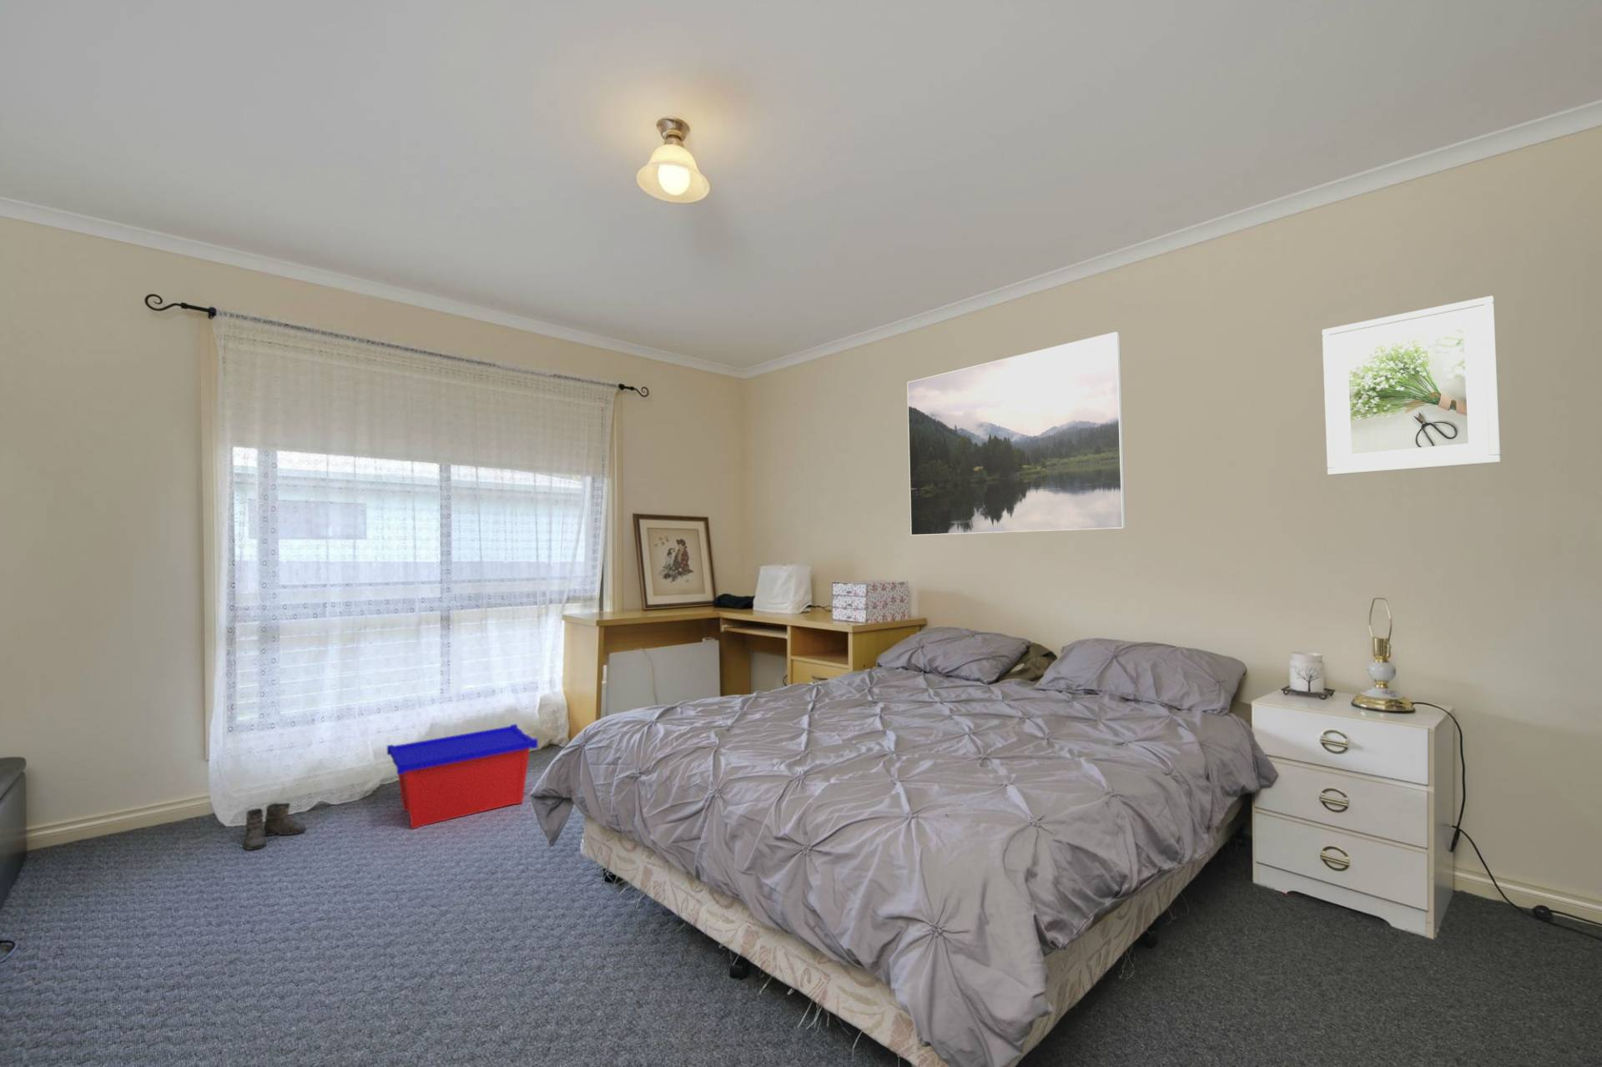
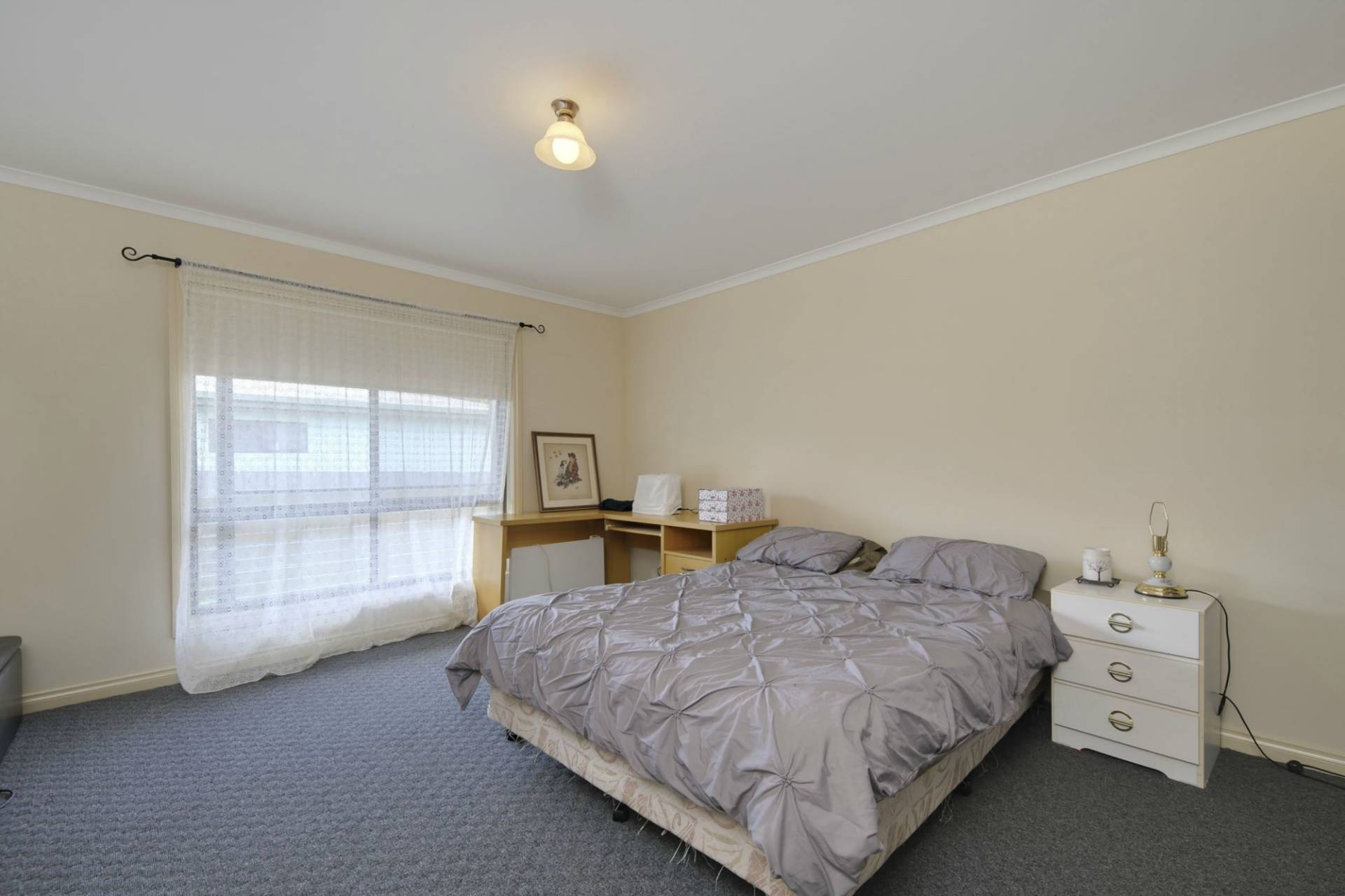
- storage bin (463, 774)
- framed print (1405, 392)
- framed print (1002, 445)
- boots (269, 823)
